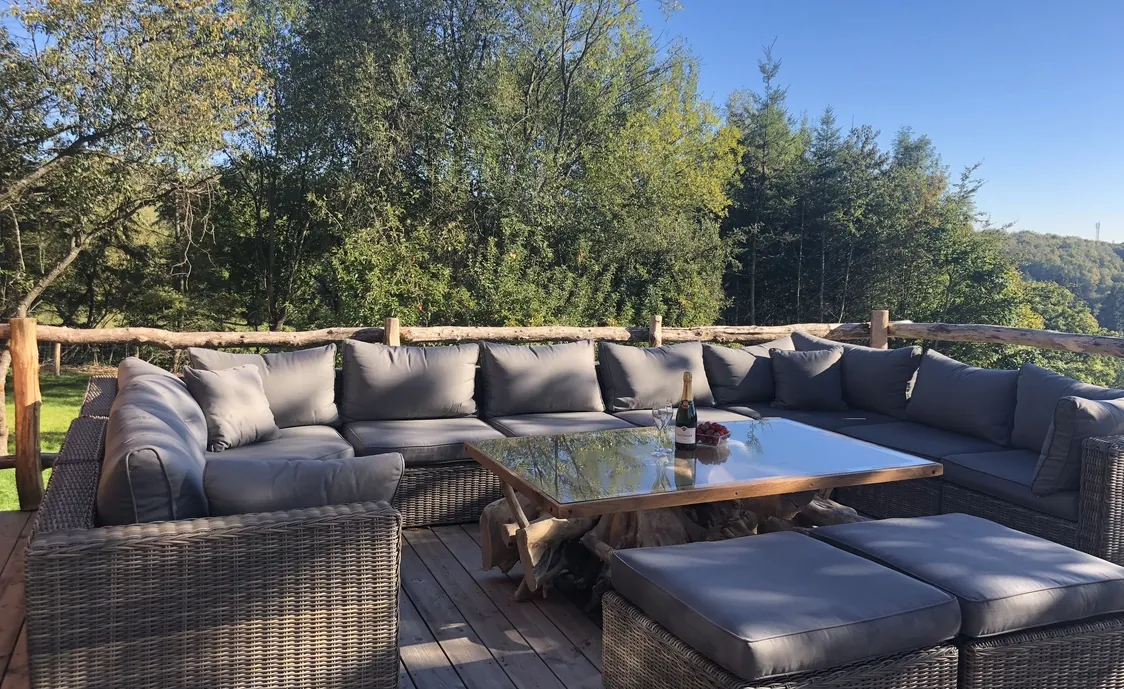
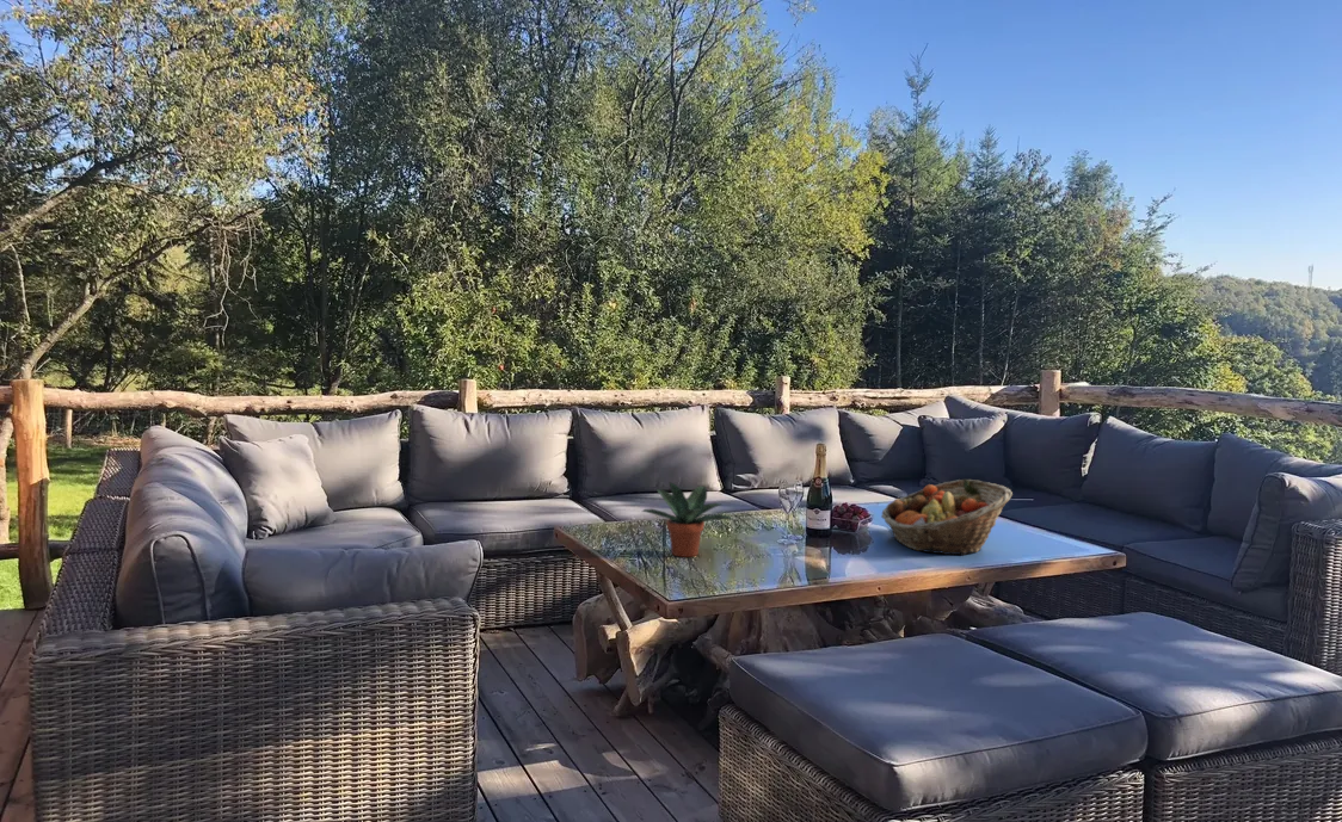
+ potted plant (687, 517)
+ fruit basket (944, 514)
